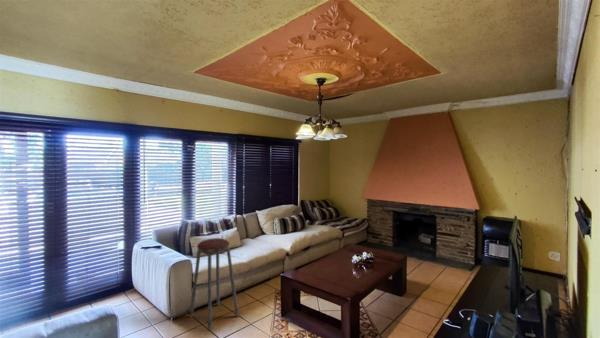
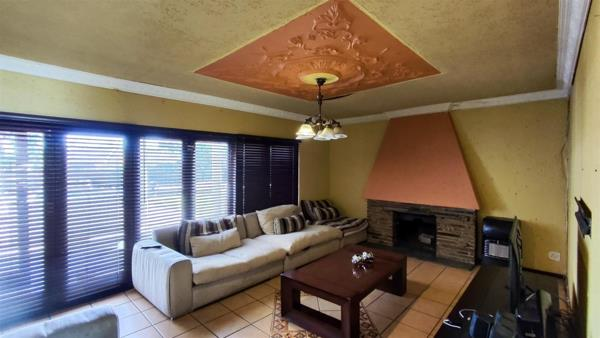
- music stool (216, 278)
